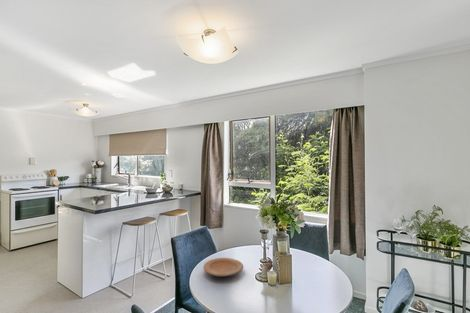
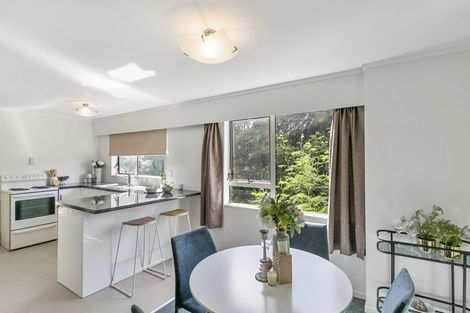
- plate (223, 268)
